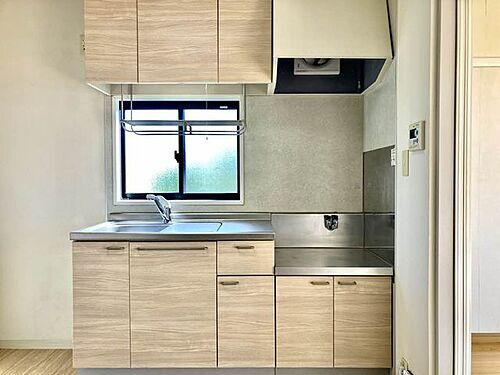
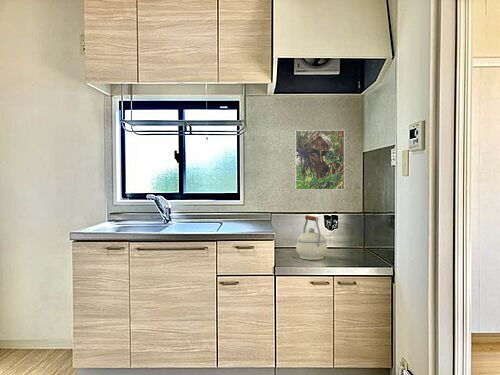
+ kettle (310, 236)
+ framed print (319, 160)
